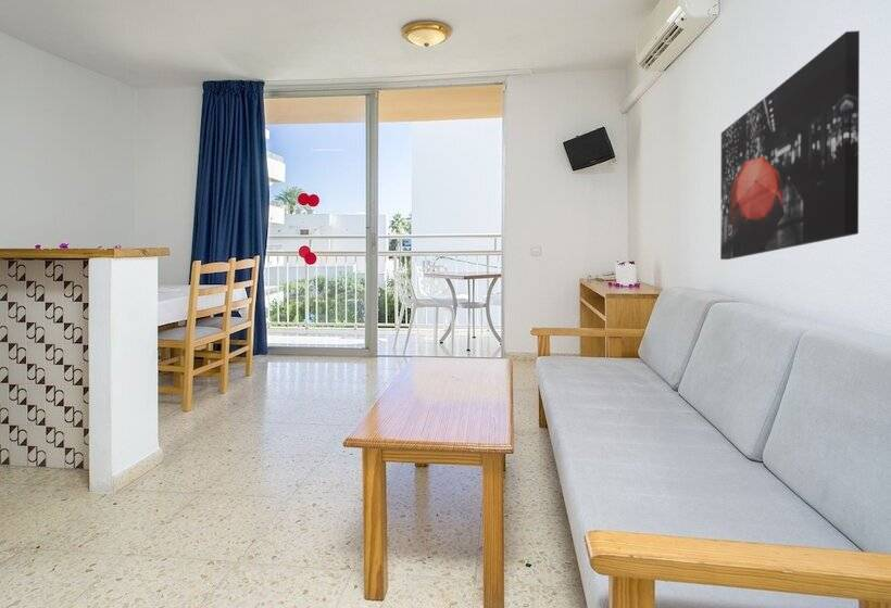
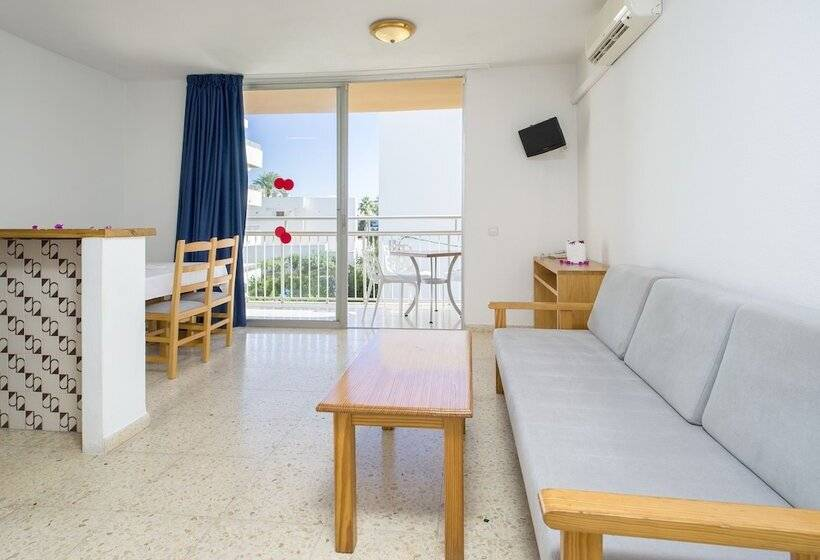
- wall art (774, 172)
